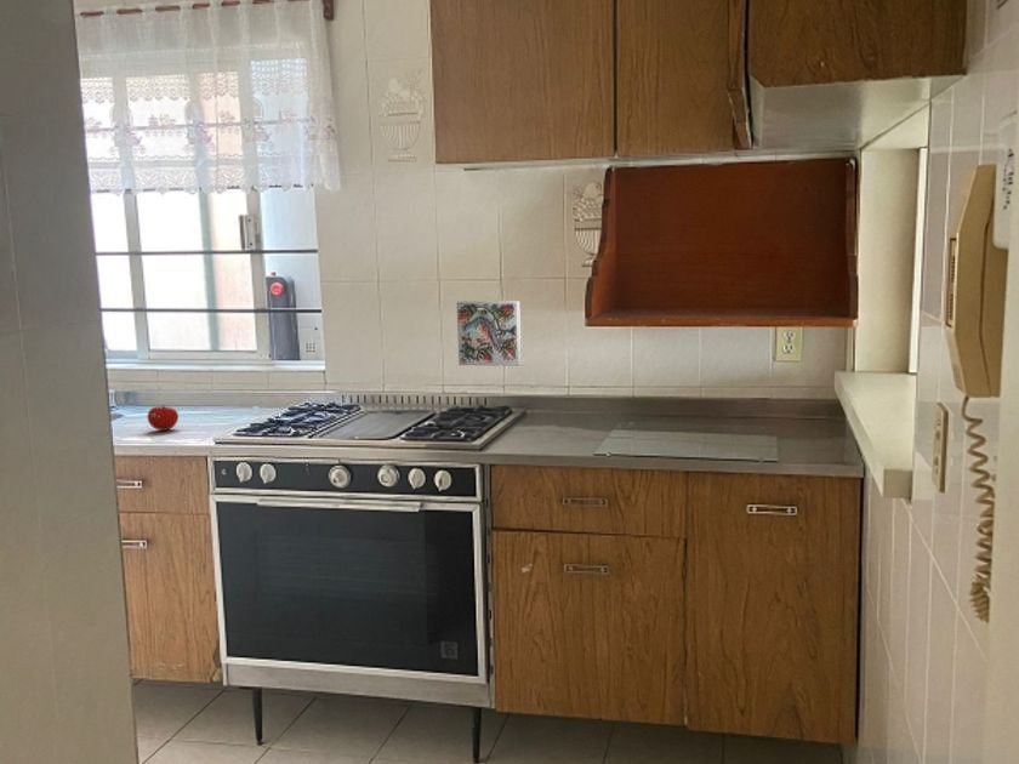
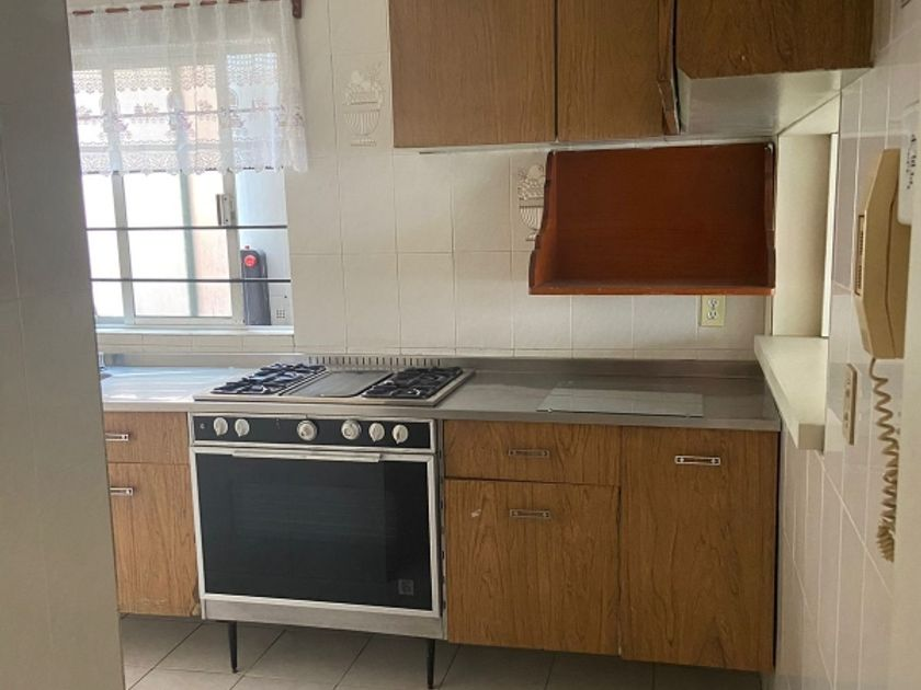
- decorative tile (488, 333)
- fruit (163, 417)
